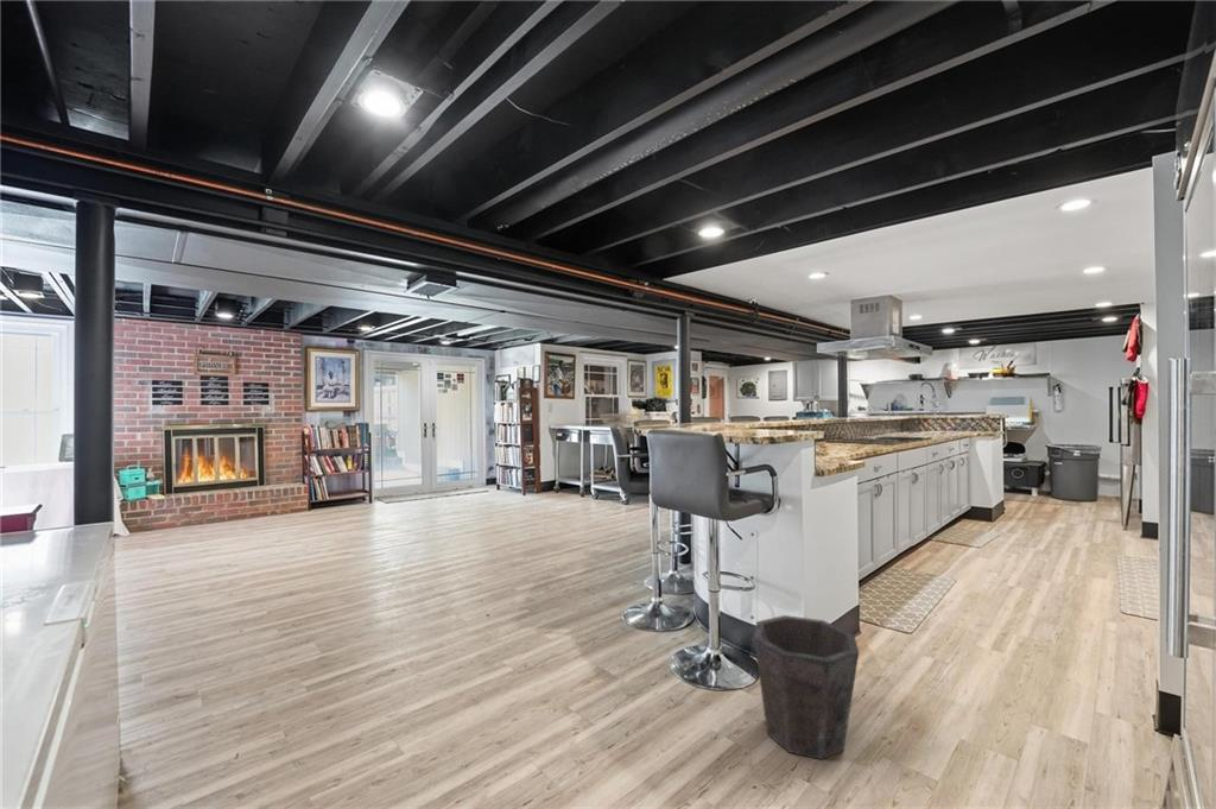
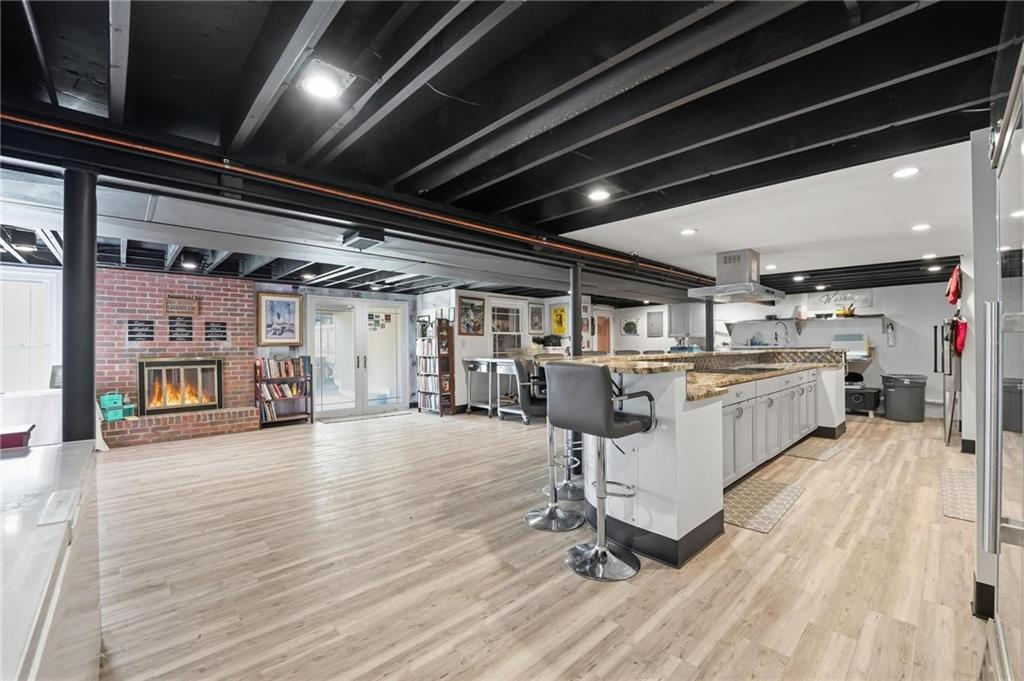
- waste bin (804, 684)
